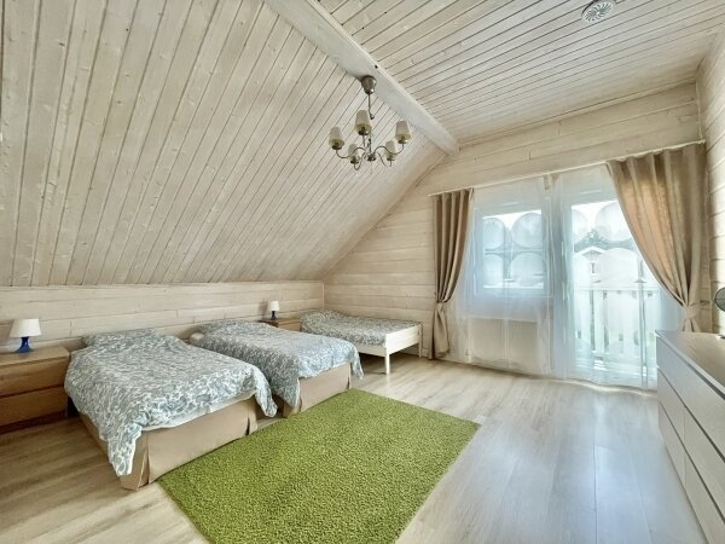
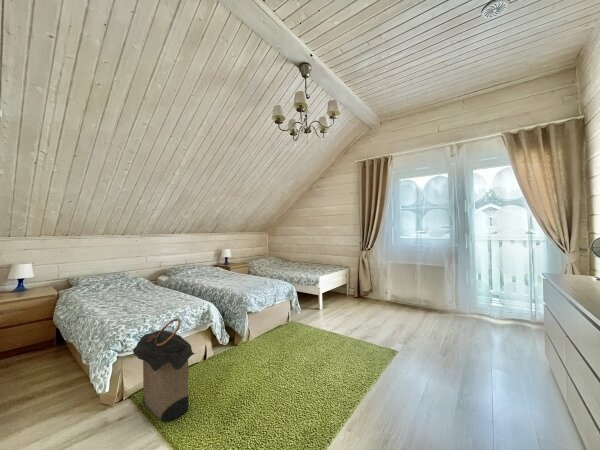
+ laundry hamper (162, 361)
